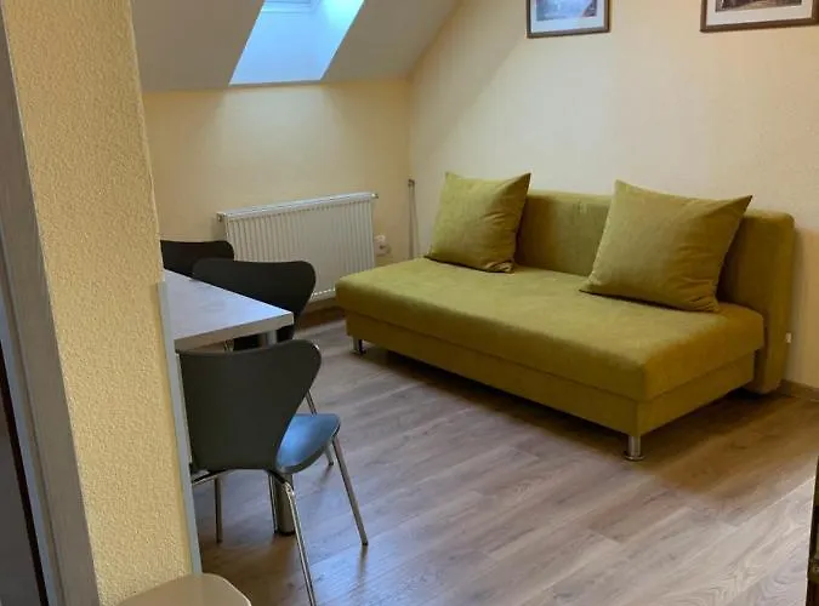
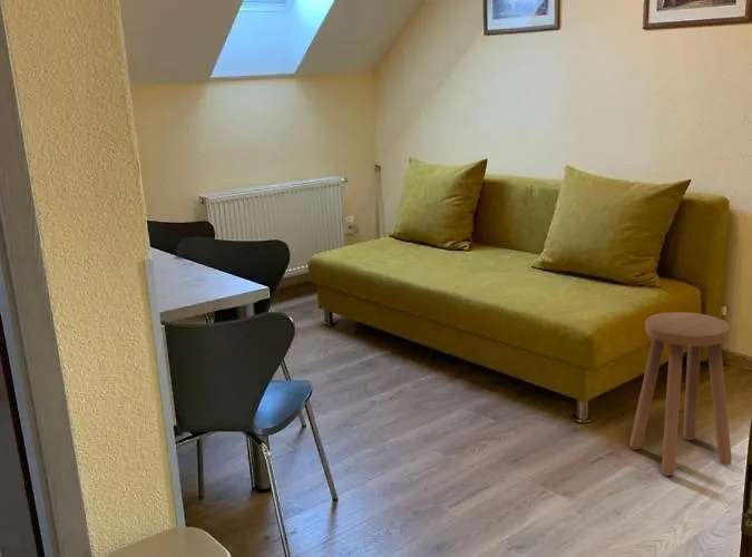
+ stool (685, 391)
